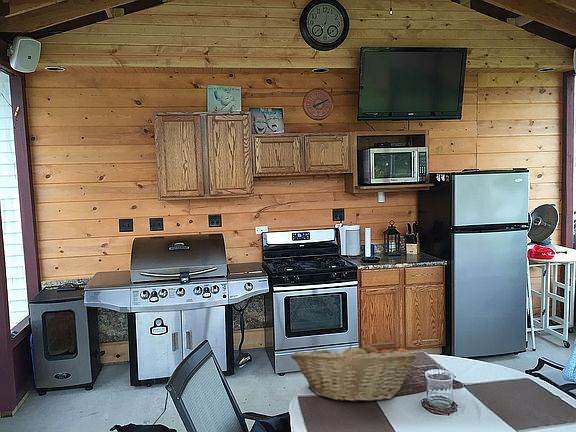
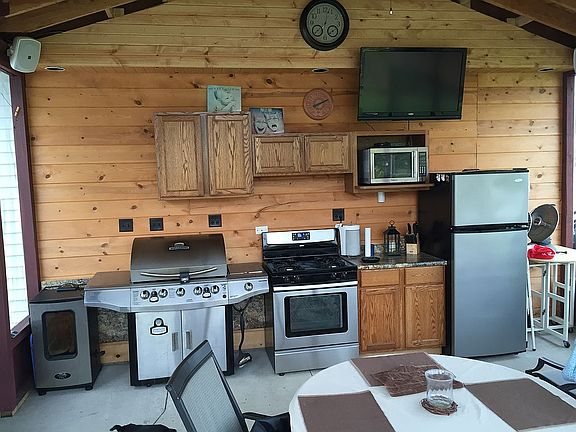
- fruit basket (352, 365)
